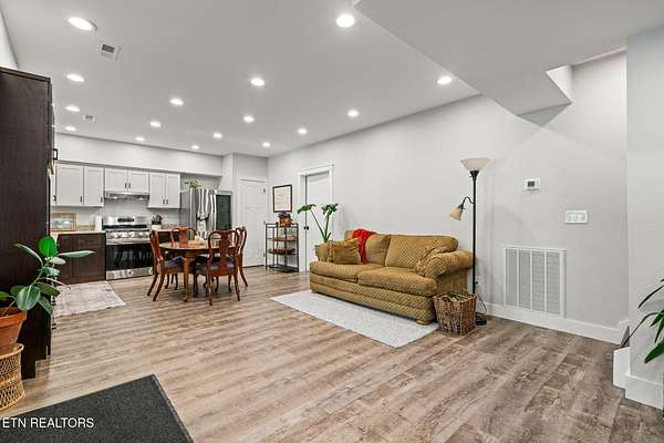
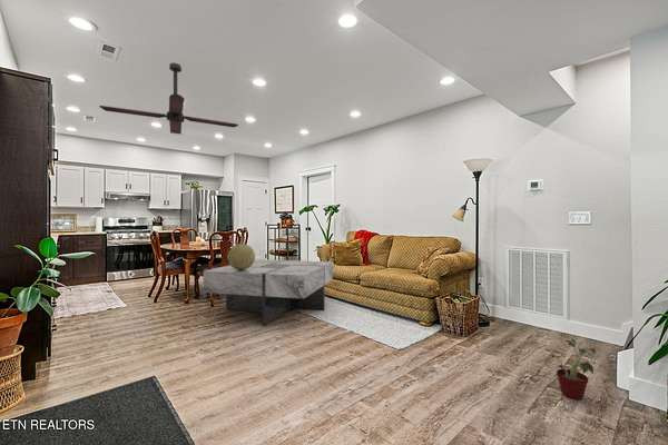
+ ceiling fan (175, 93)
+ decorative sphere (240, 256)
+ potted plant (576, 365)
+ coffee table (275, 287)
